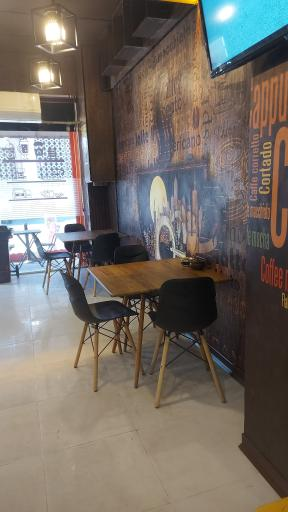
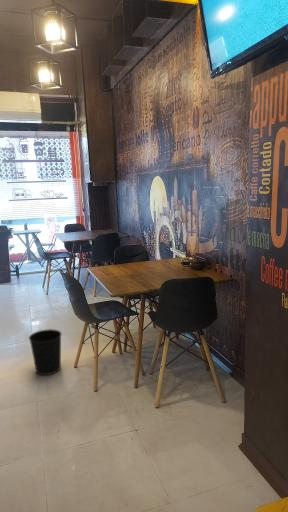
+ wastebasket (46, 352)
